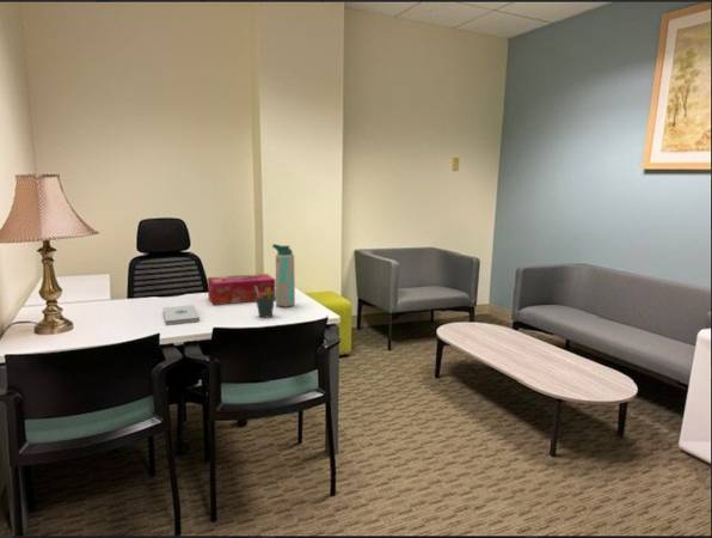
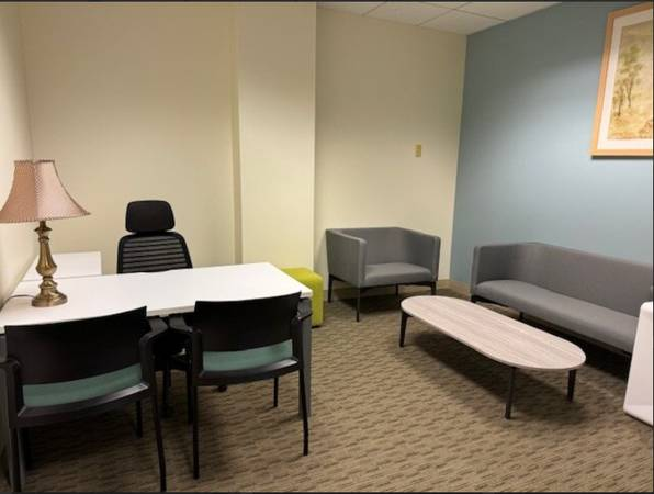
- water bottle (283, 275)
- tissue box (241, 288)
- notepad (180, 313)
- pen holder (265, 300)
